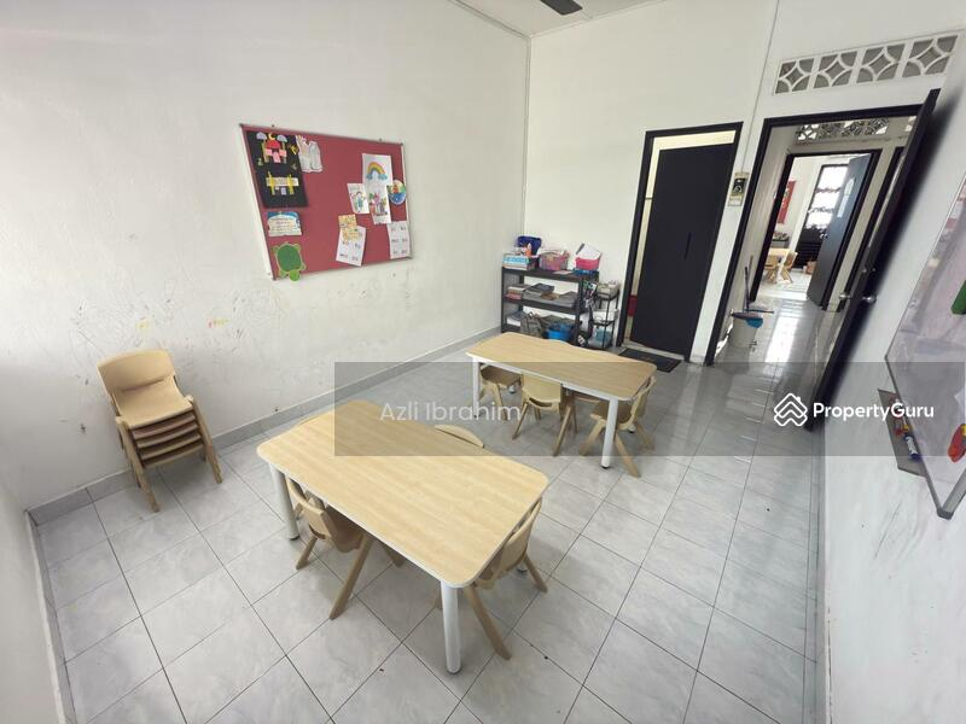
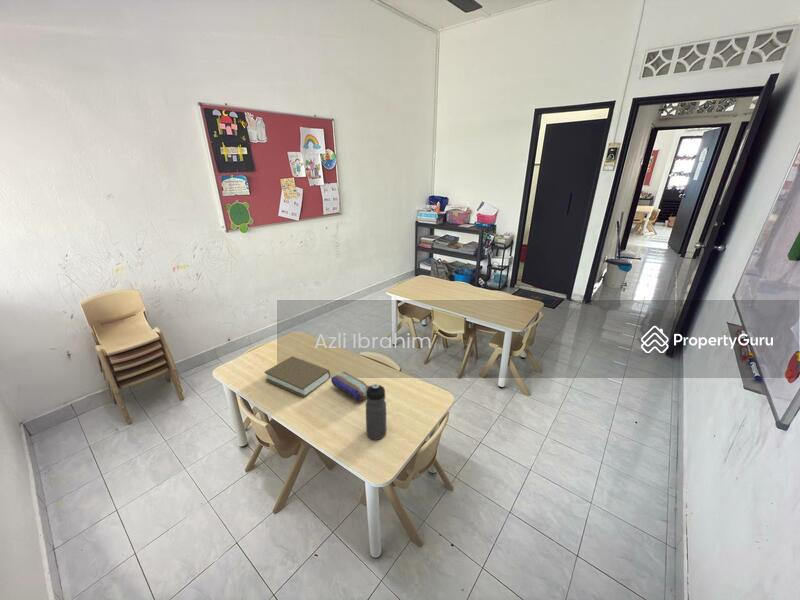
+ water bottle (375, 409)
+ pencil case (351, 386)
+ book (297, 375)
